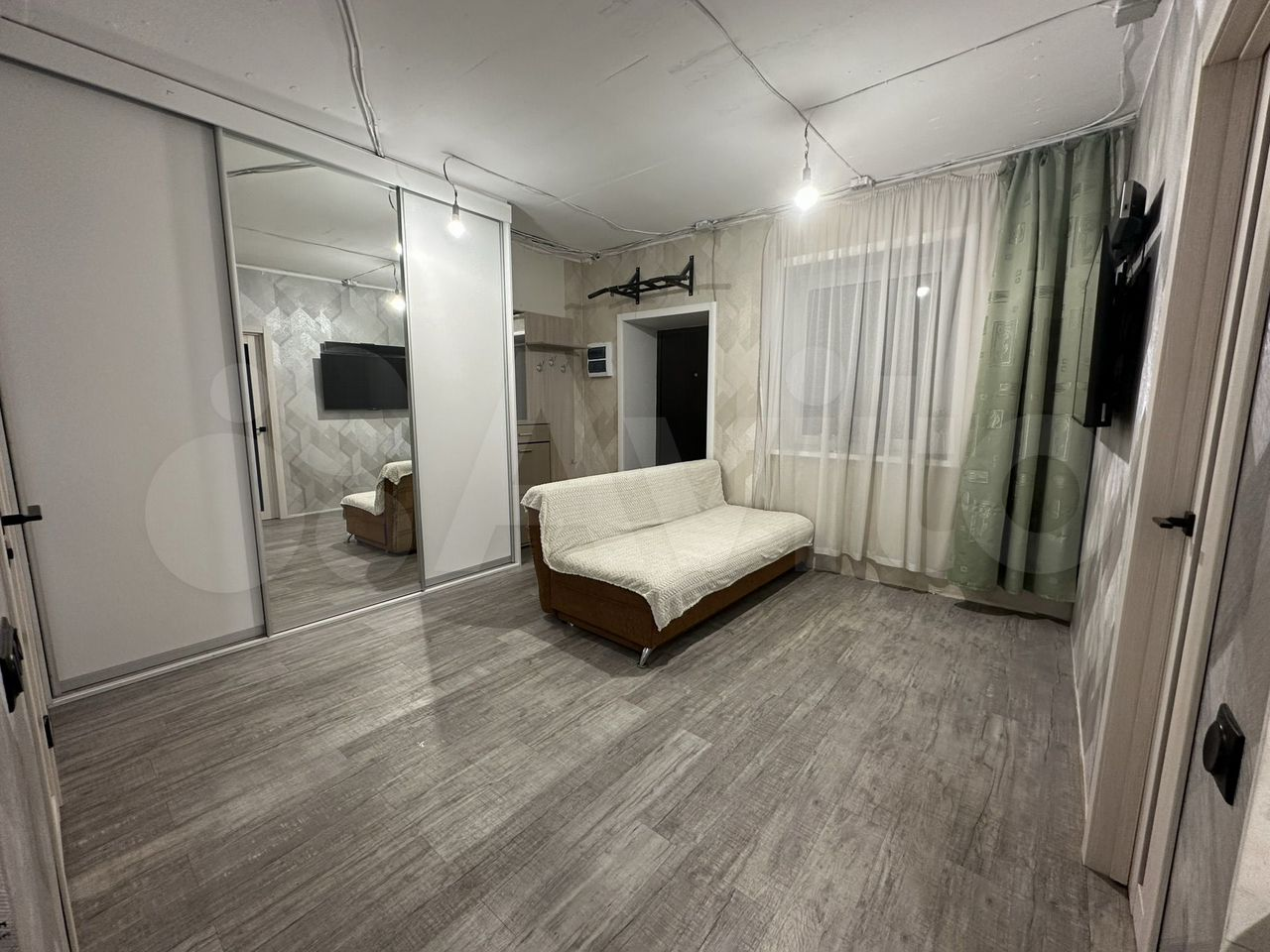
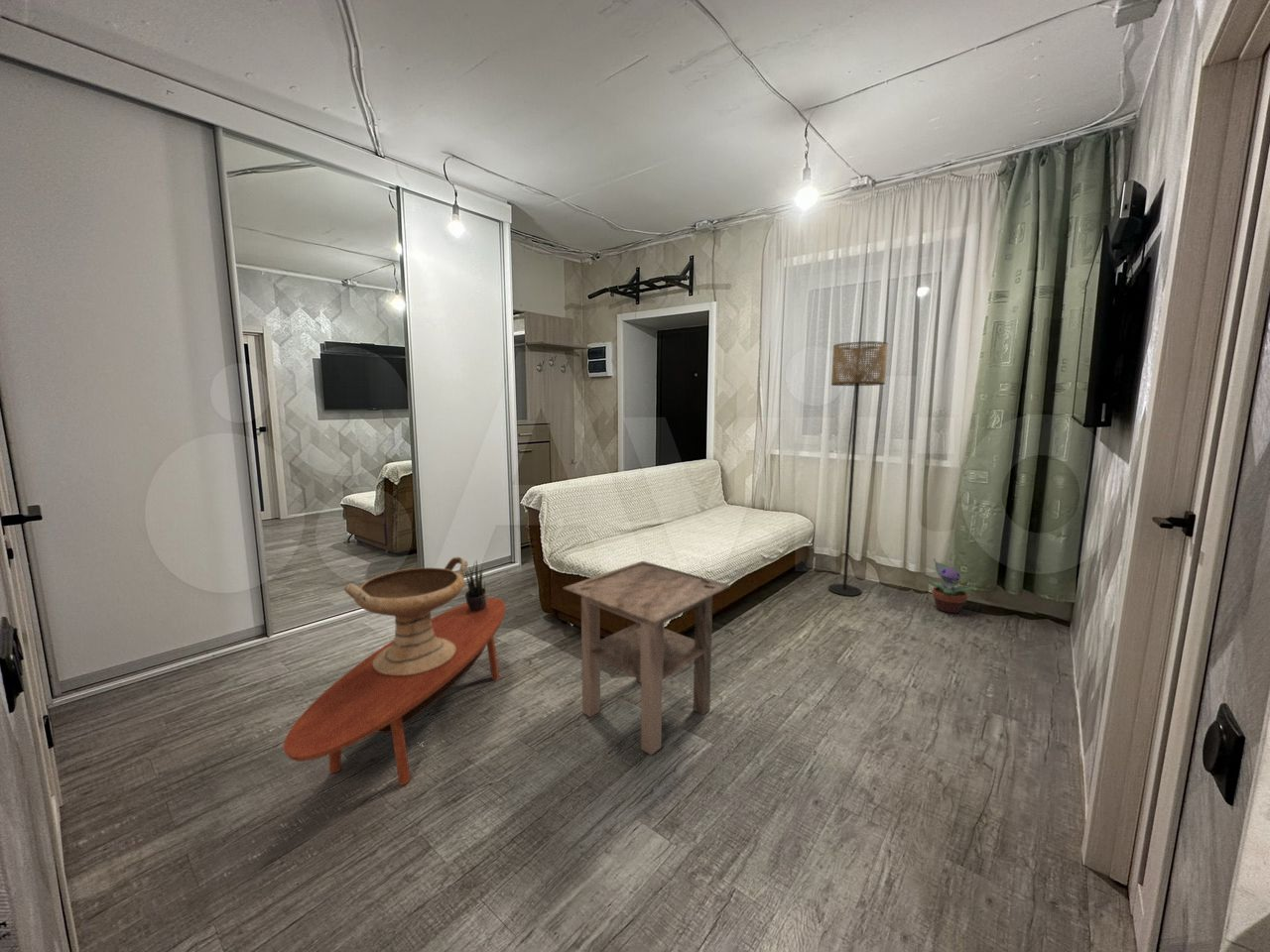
+ floor lamp (851, 471)
+ decorative plant (950, 585)
+ coffee table (425, 685)
+ decorative bowl (413, 613)
+ potted plant (474, 584)
+ side table (646, 648)
